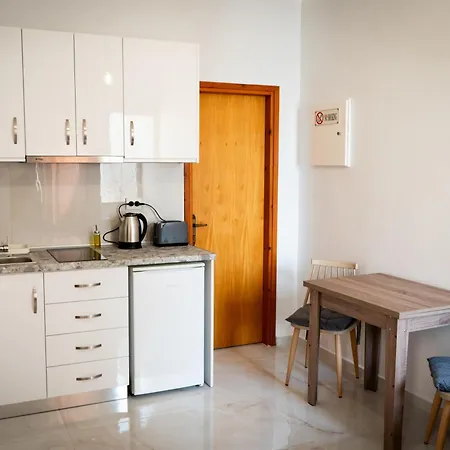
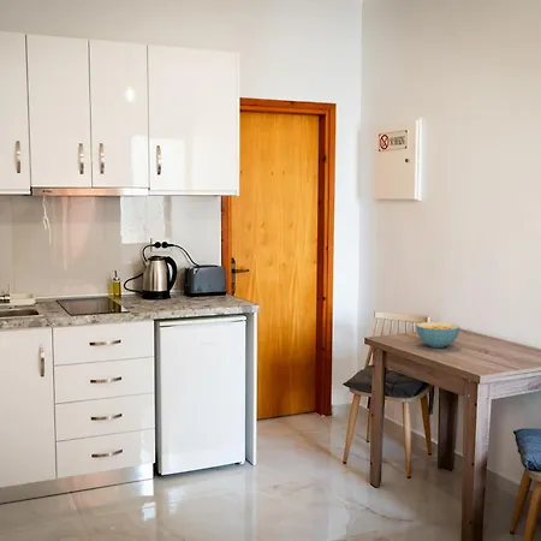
+ cereal bowl (436, 335)
